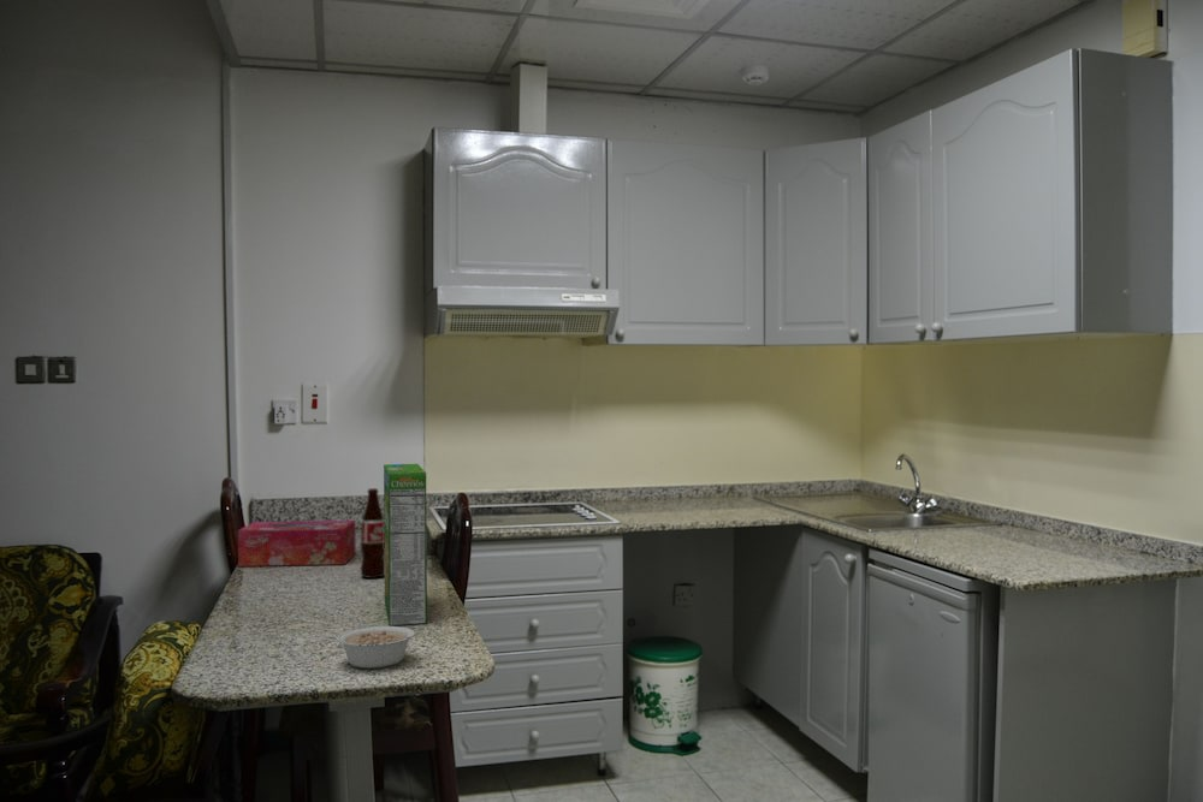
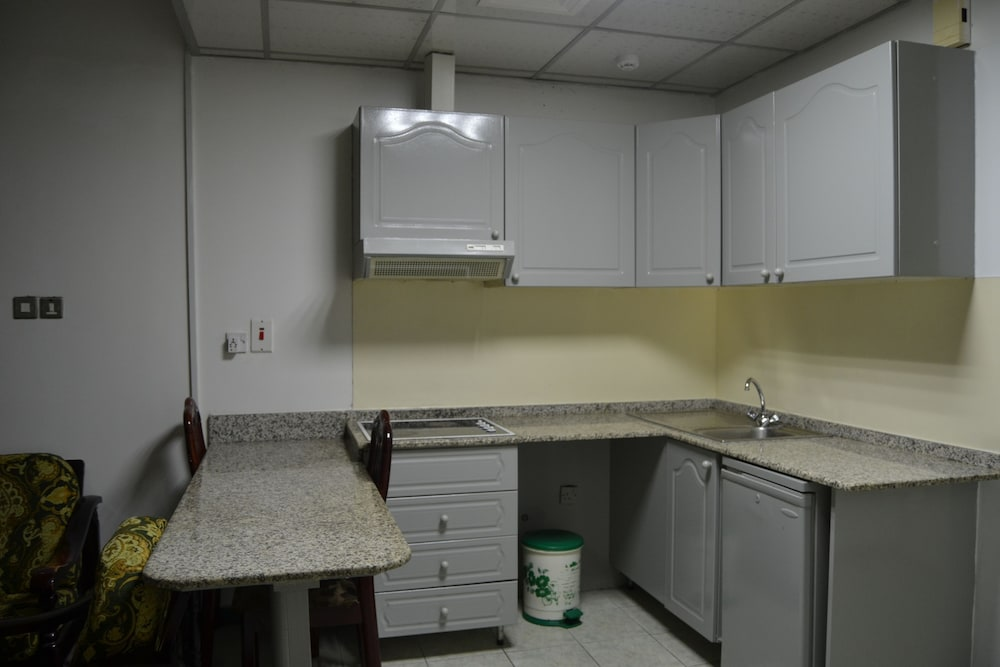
- cereal box (404, 540)
- legume (379, 644)
- bottle (373, 531)
- tissue box (298, 542)
